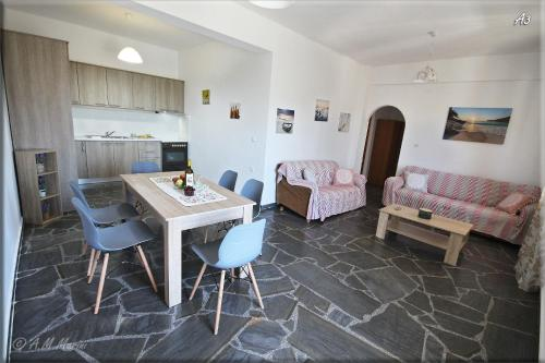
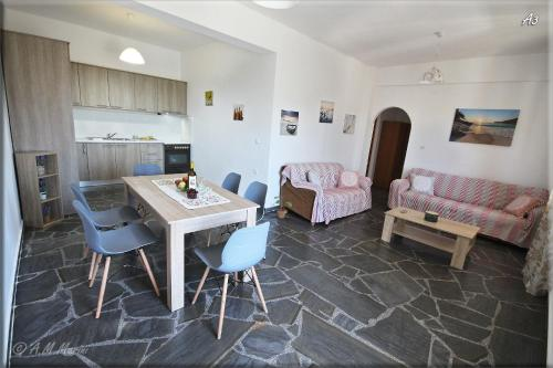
+ potted plant (281, 207)
